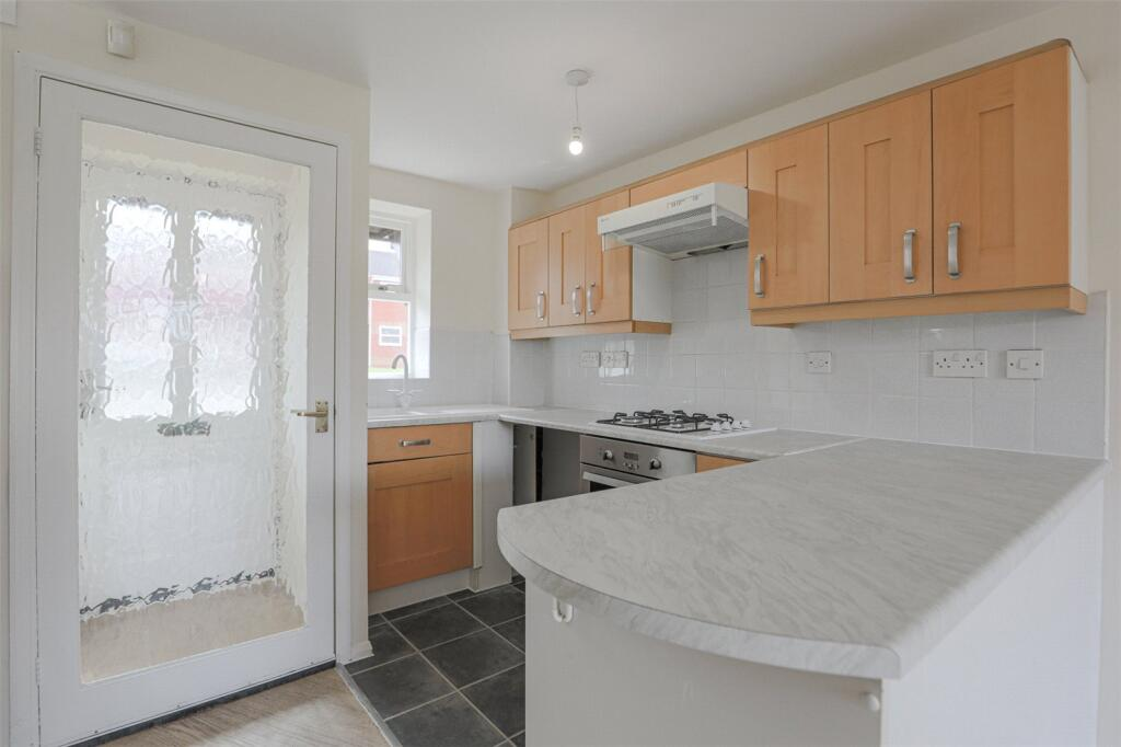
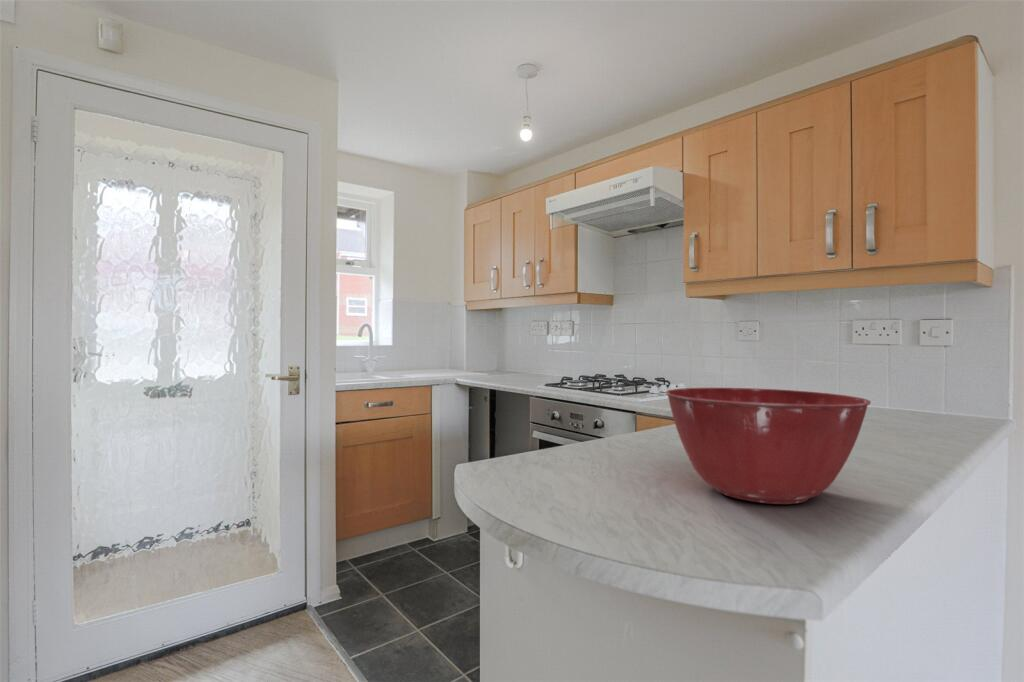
+ mixing bowl (759, 442)
